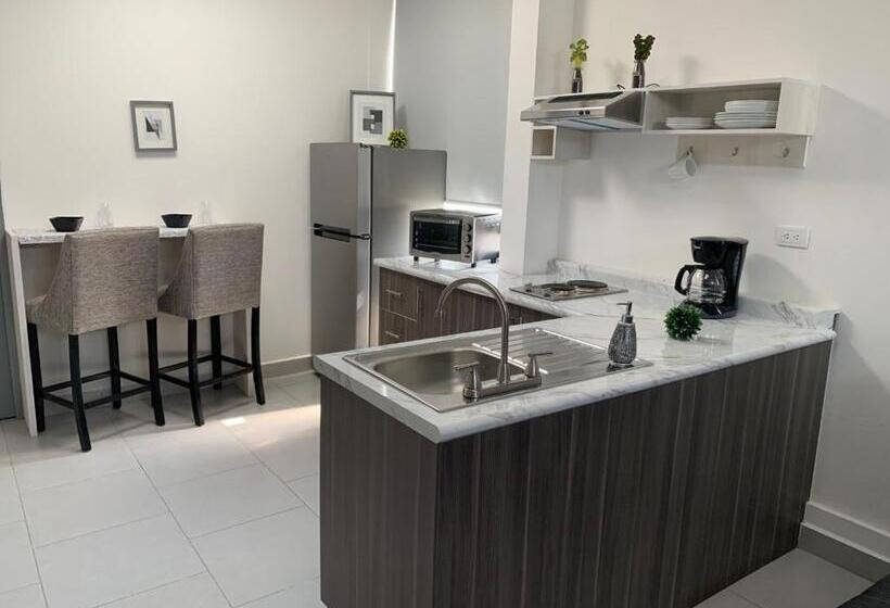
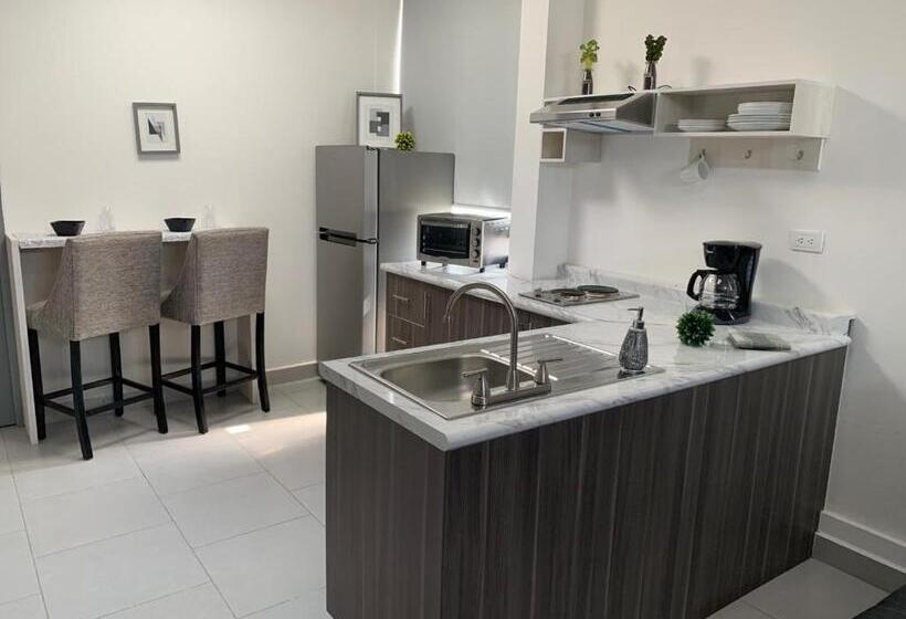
+ dish towel (758, 338)
